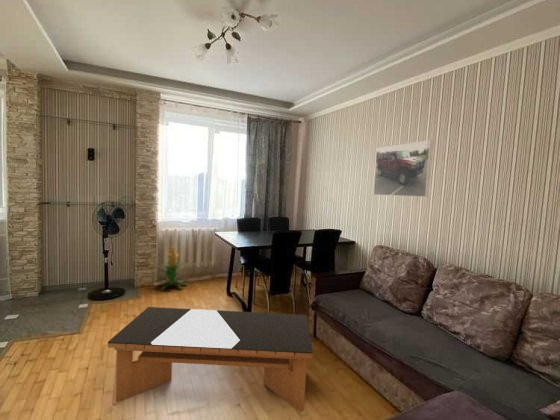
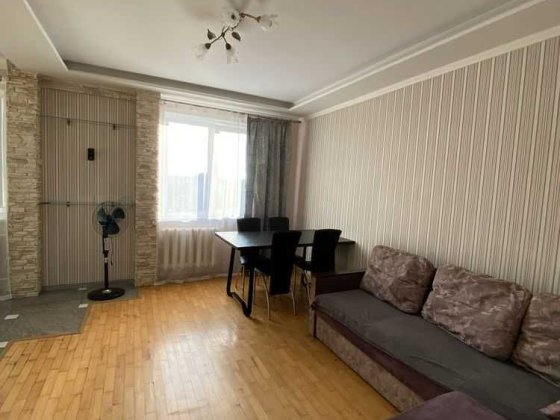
- indoor plant (172, 264)
- coffee table (218, 354)
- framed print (399, 170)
